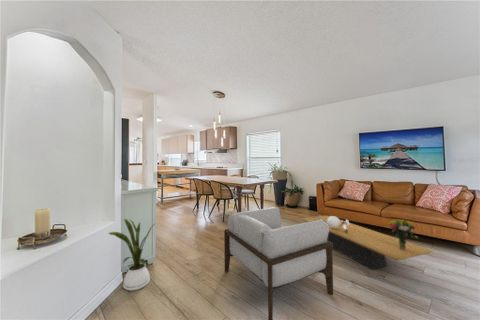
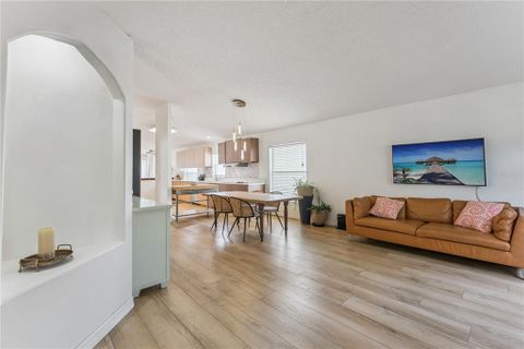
- armchair (273, 248)
- house plant (134, 249)
- decorative sphere (338, 223)
- bouquet (403, 234)
- coffee table (352, 242)
